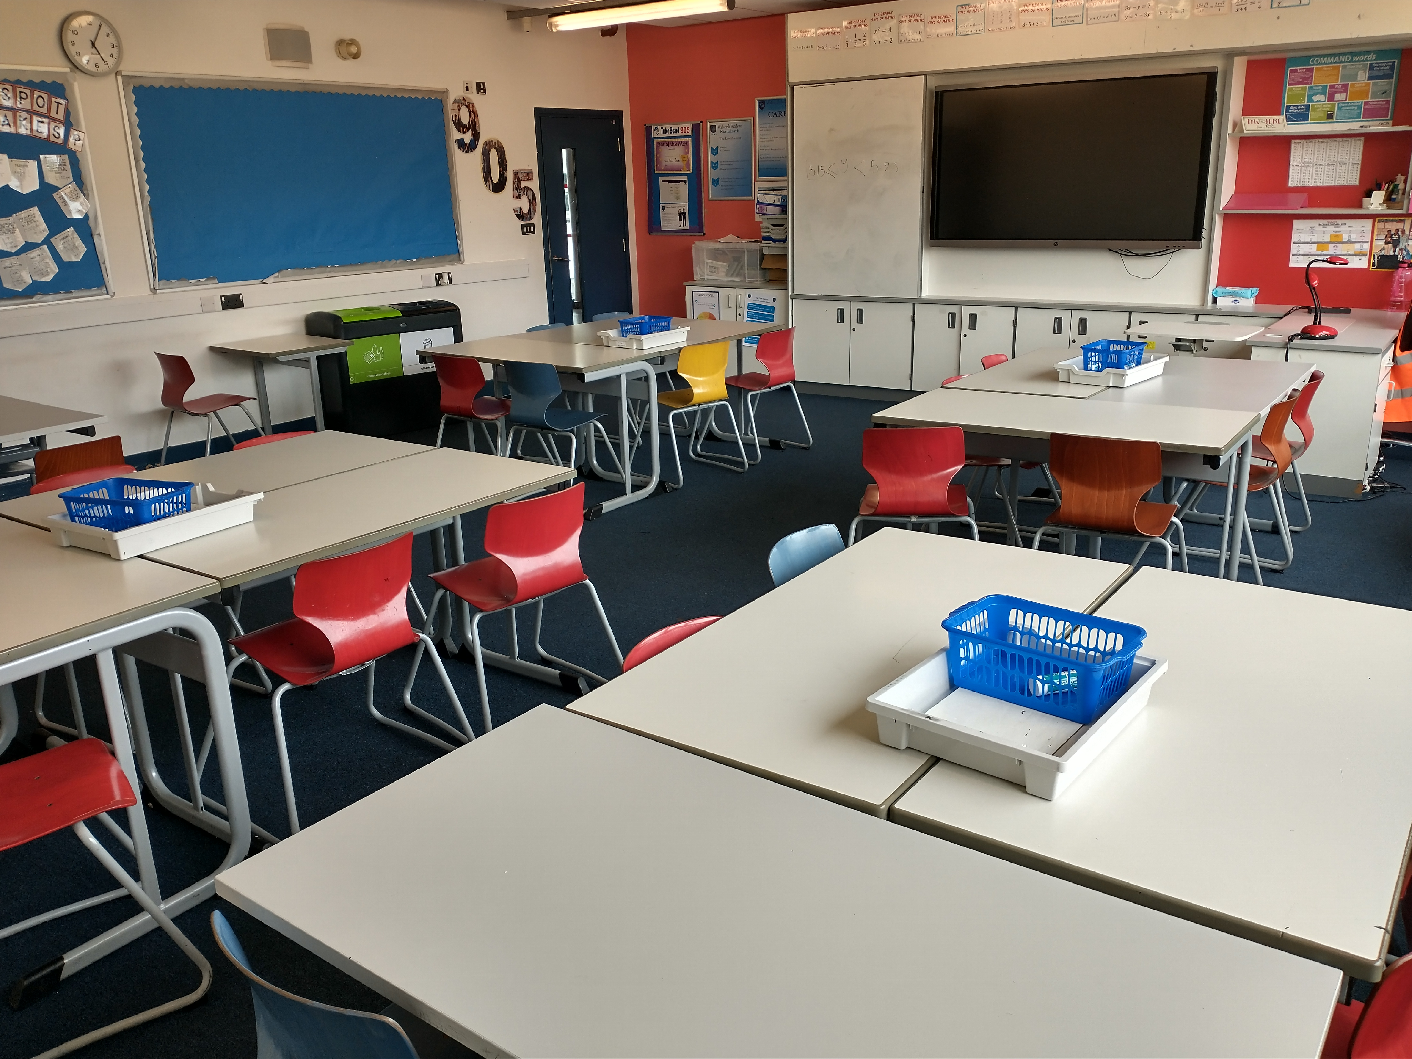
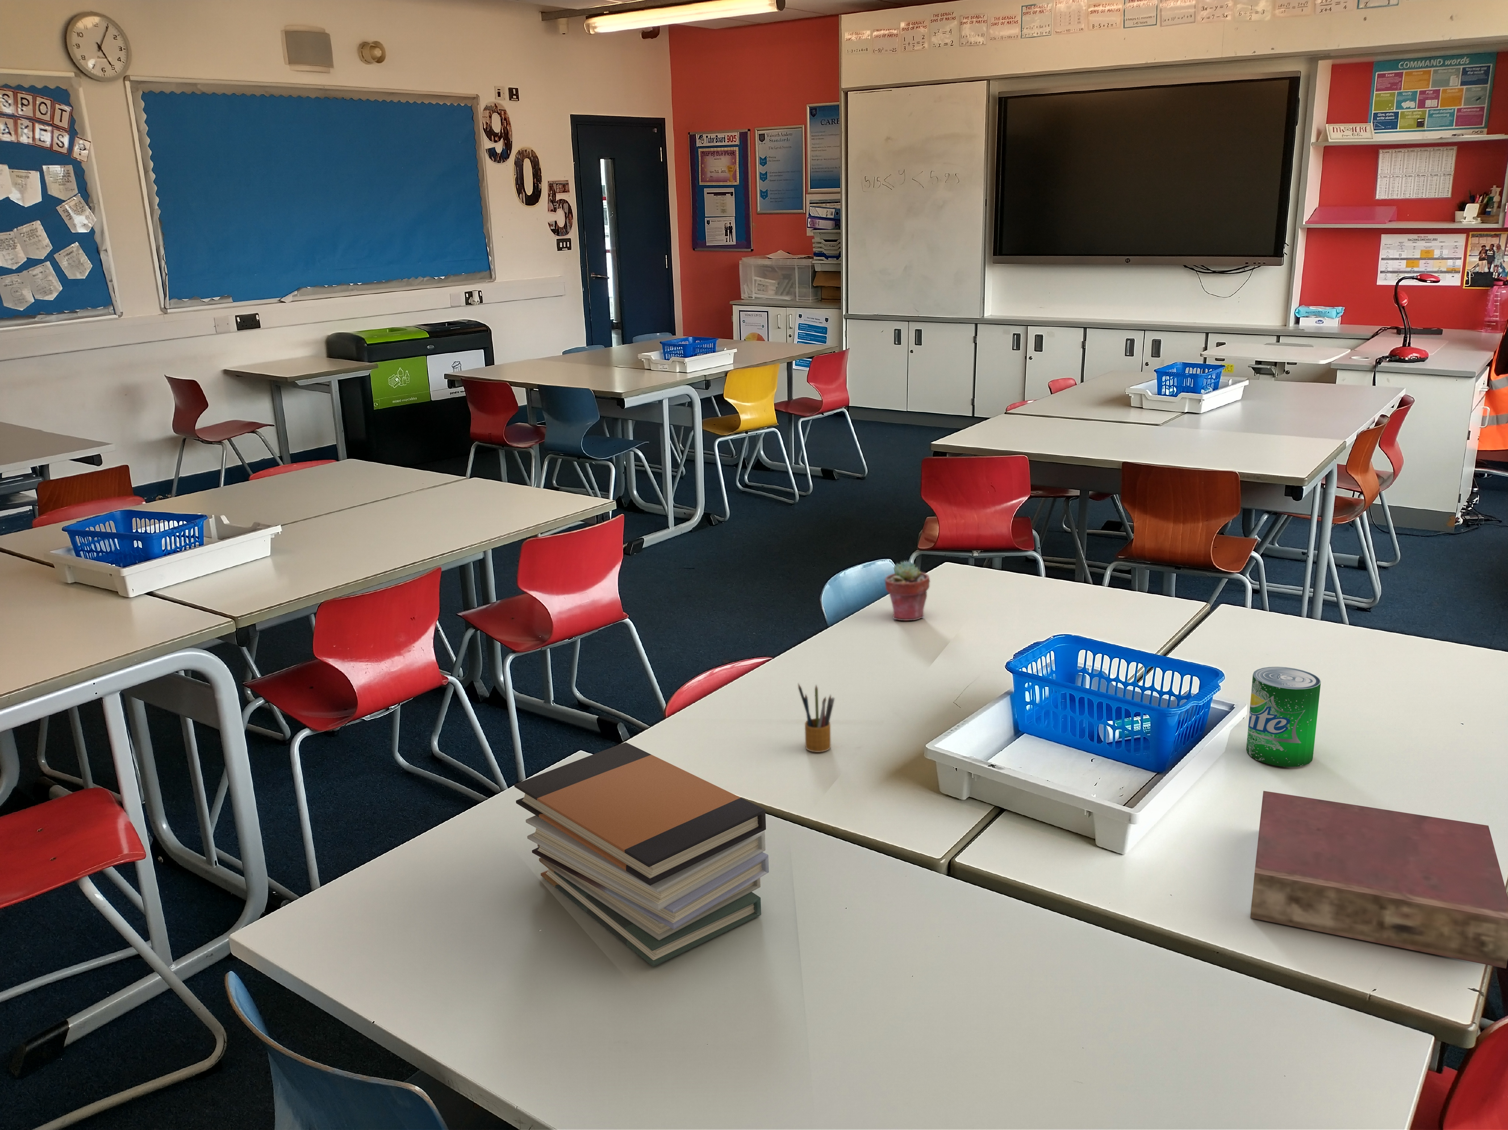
+ pencil box (816, 717)
+ beverage can (1282, 716)
+ book stack (644, 848)
+ potted succulent (907, 589)
+ book (1373, 870)
